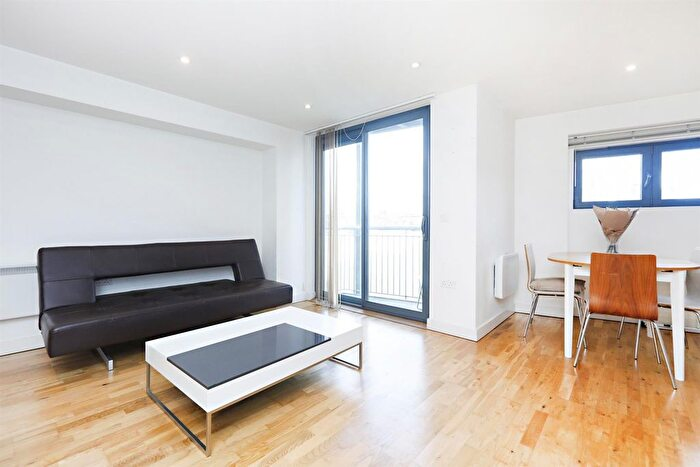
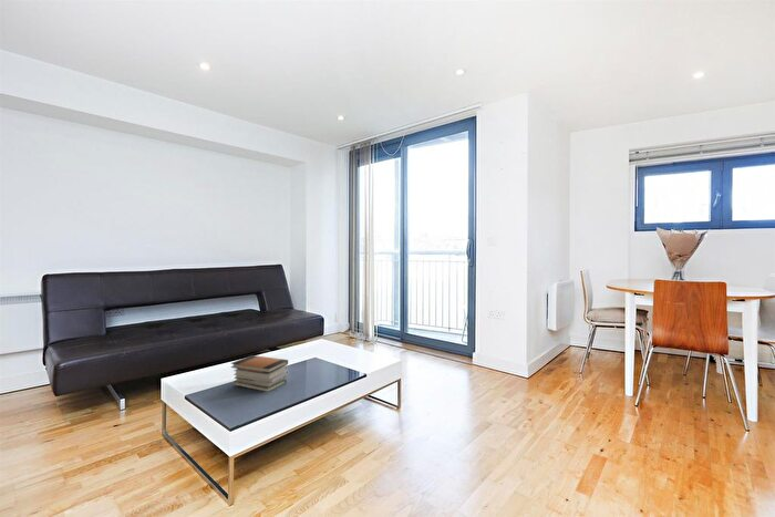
+ book stack (260, 372)
